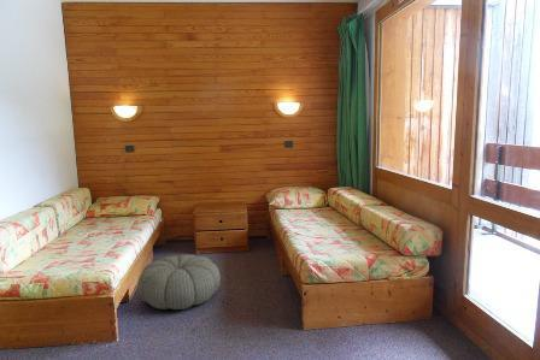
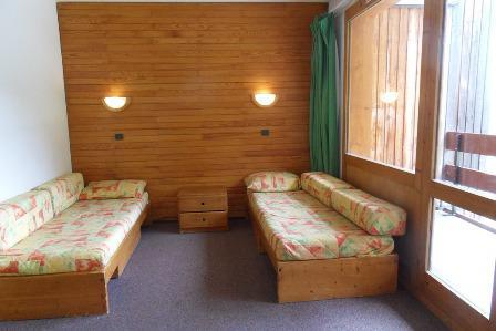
- pouf (180, 279)
